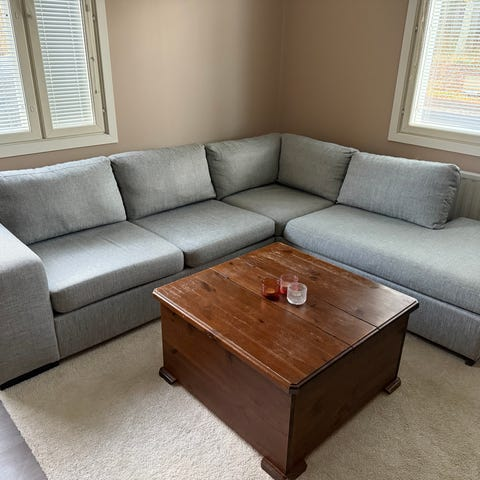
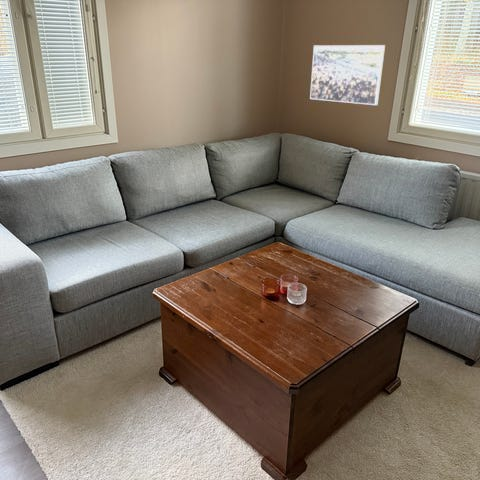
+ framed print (344, 74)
